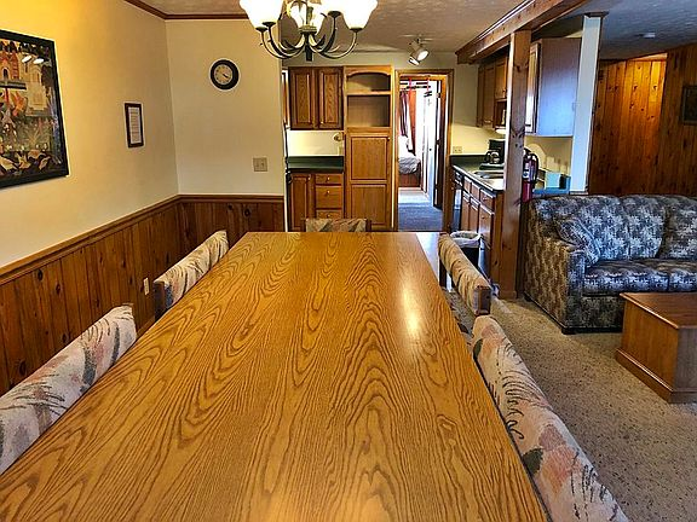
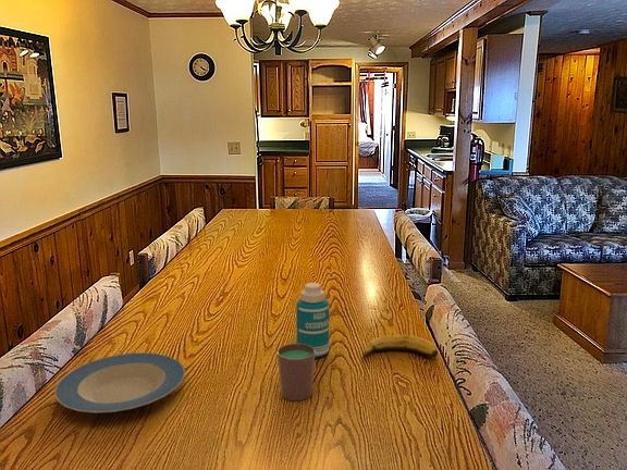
+ bottle (312, 319)
+ banana (396, 346)
+ plate (122, 385)
+ cup (296, 372)
